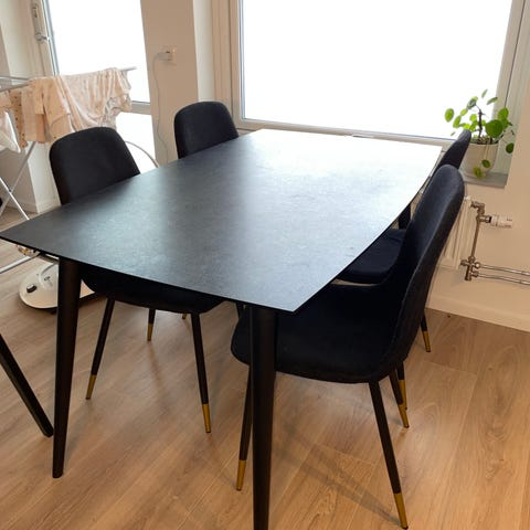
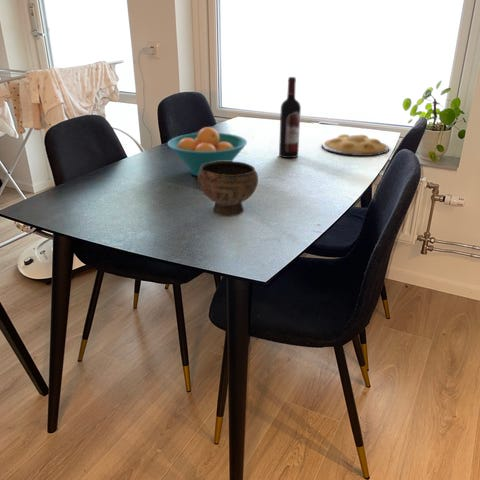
+ plate (355, 141)
+ wine bottle (290, 117)
+ bowl (228, 188)
+ fruit bowl (207, 150)
